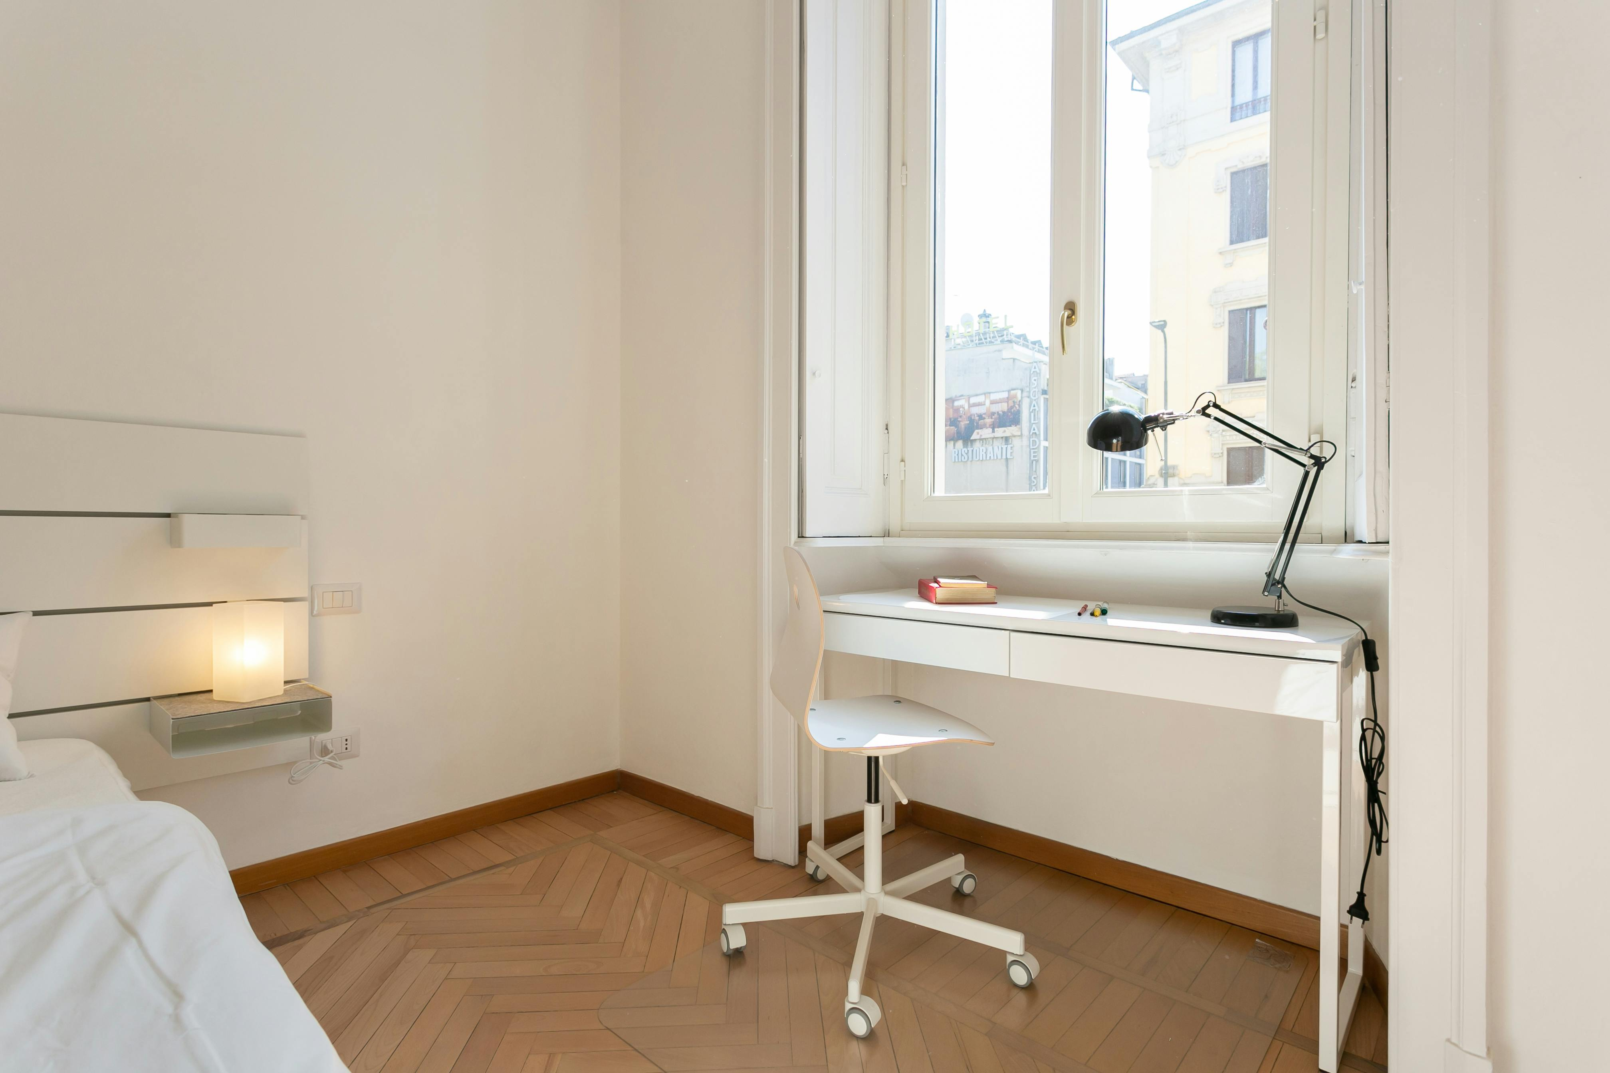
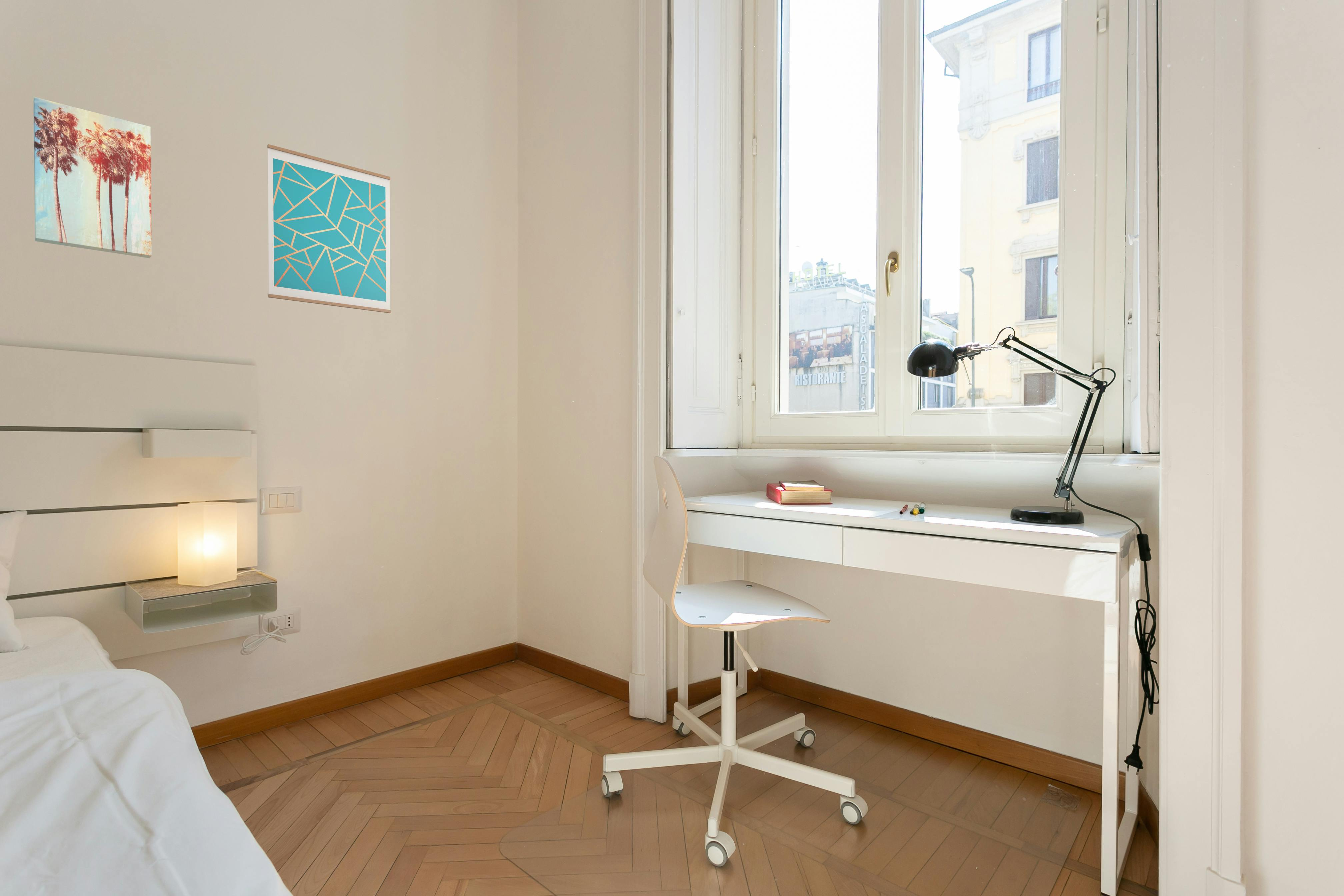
+ wall art (95, 182)
+ wall art (332, 234)
